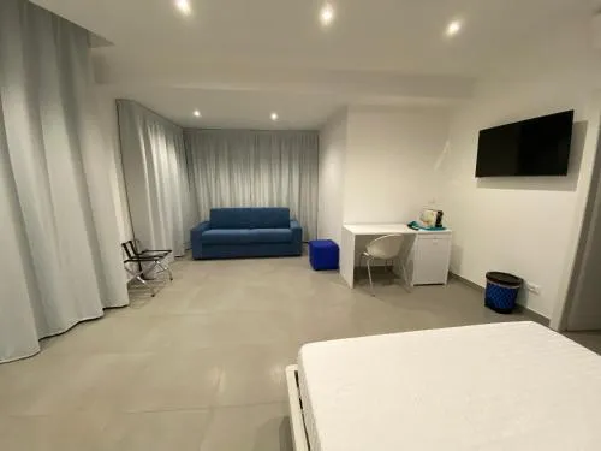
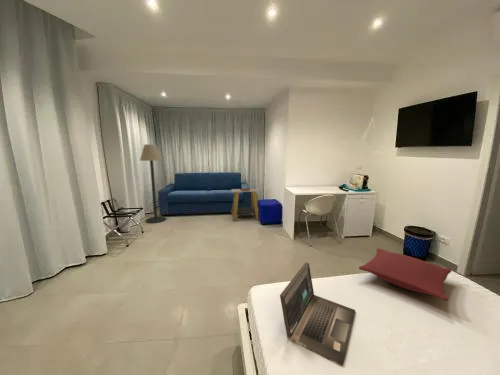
+ laptop (320, 304)
+ side table (245, 207)
+ floor lamp (153, 183)
+ pillow (404, 270)
